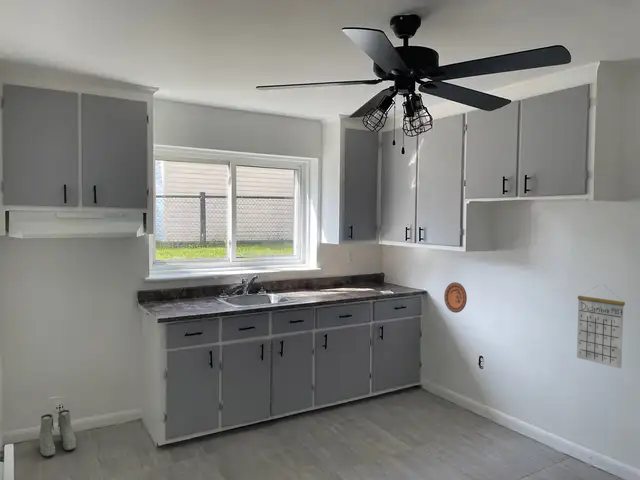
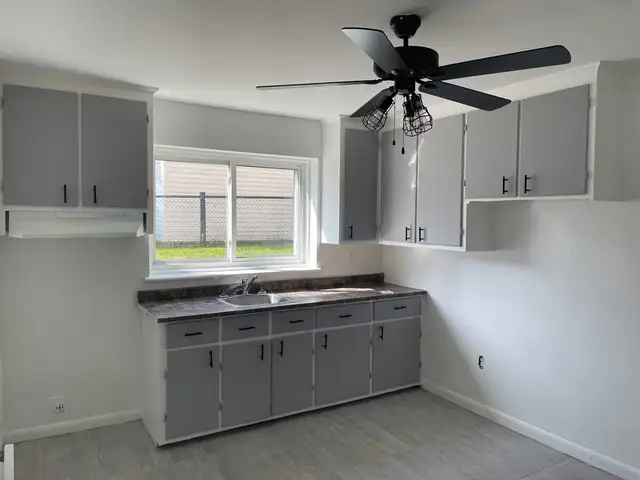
- boots (59, 430)
- calendar (599, 323)
- decorative plate (455, 297)
